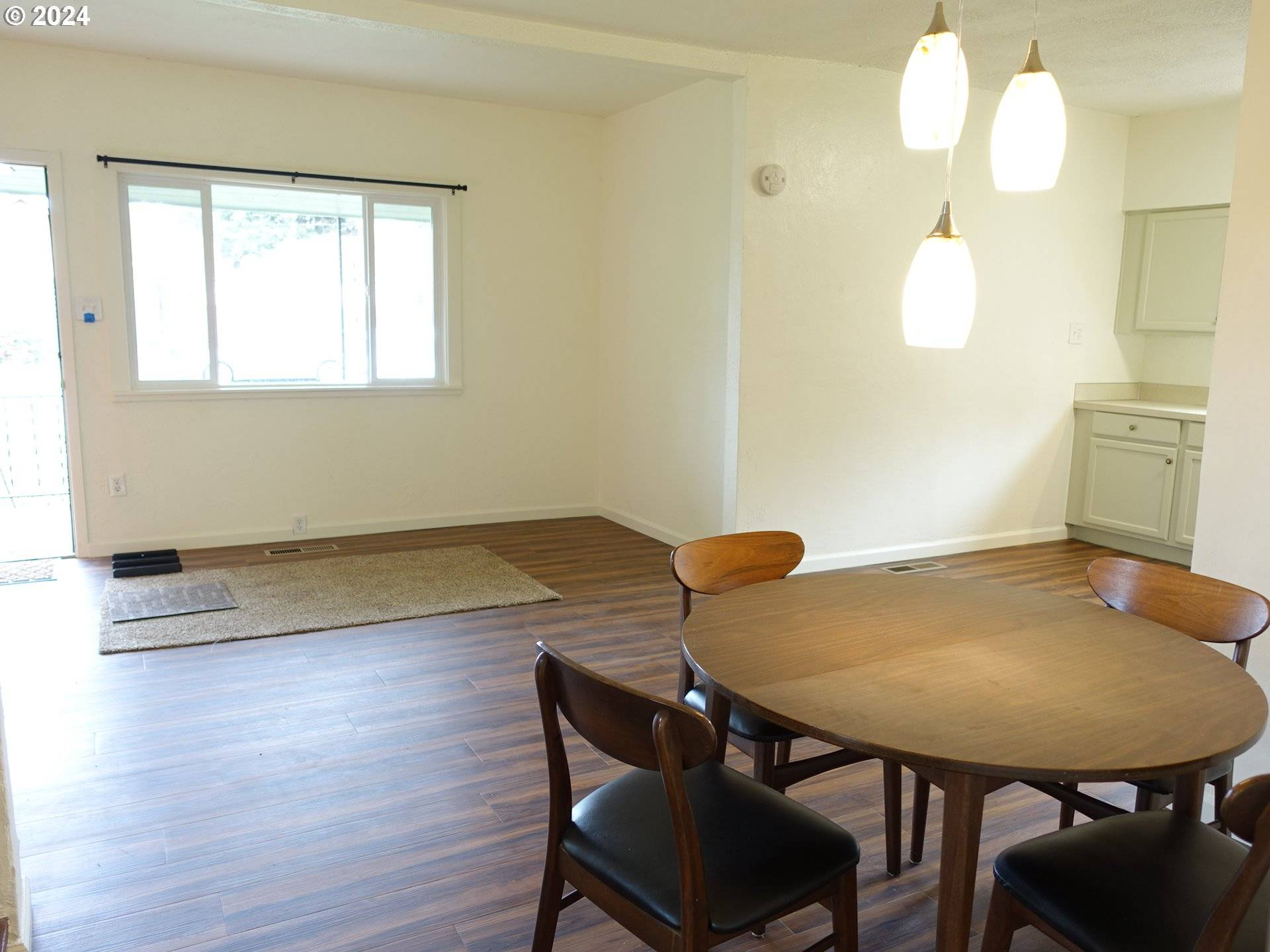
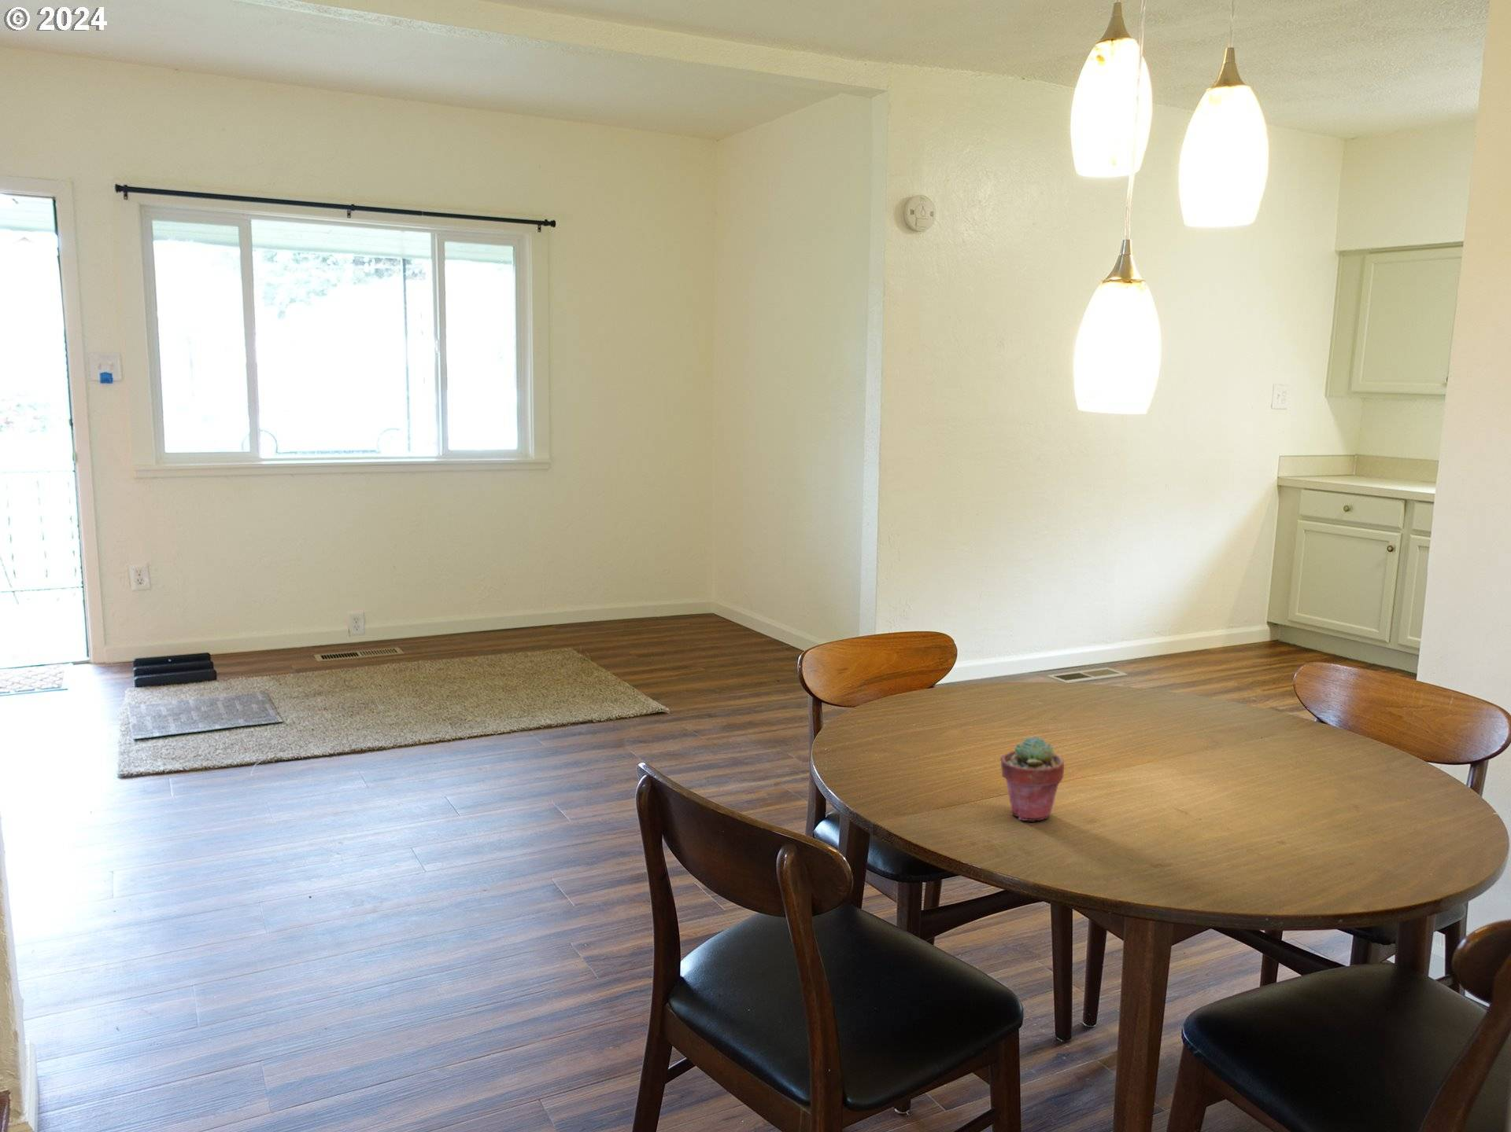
+ potted succulent (1032, 774)
